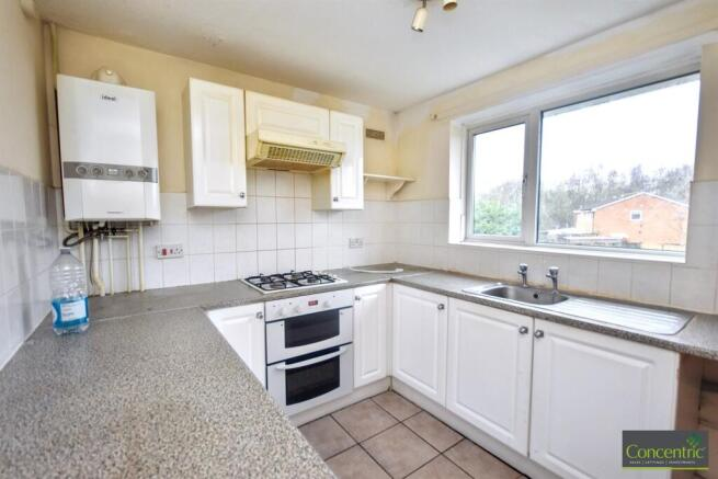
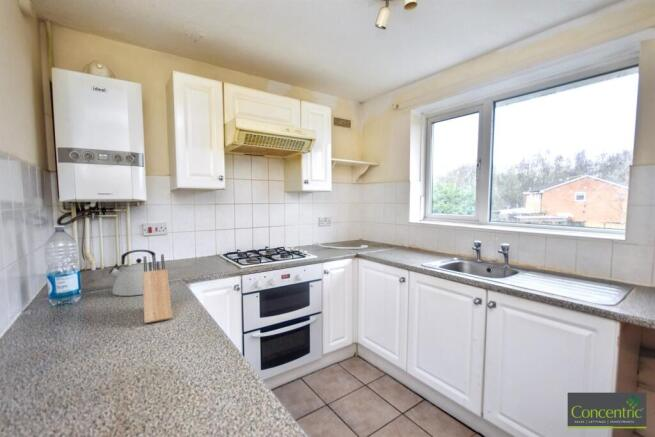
+ knife block (155, 285)
+ kettle (137, 269)
